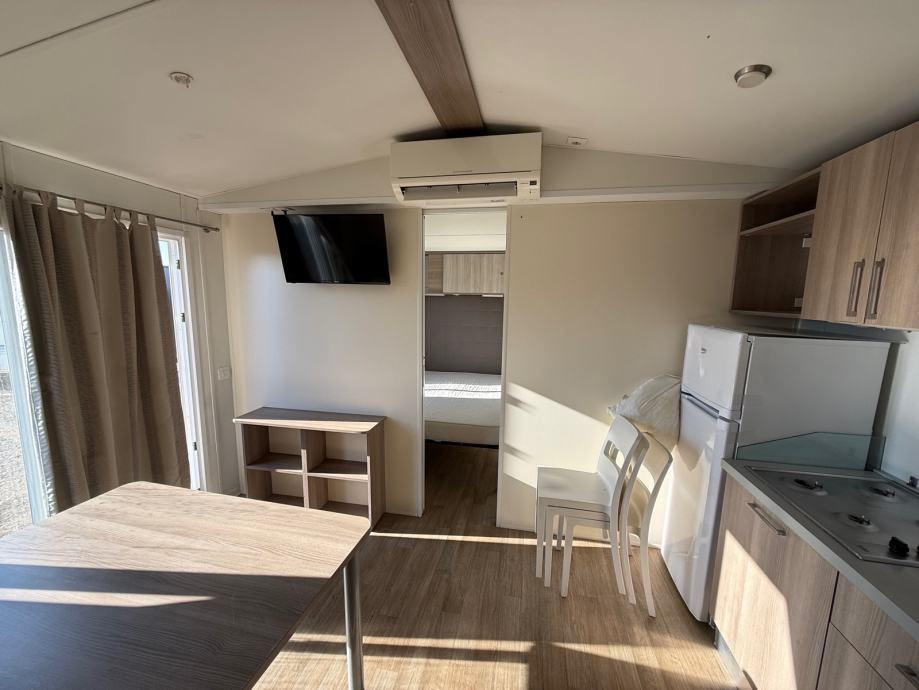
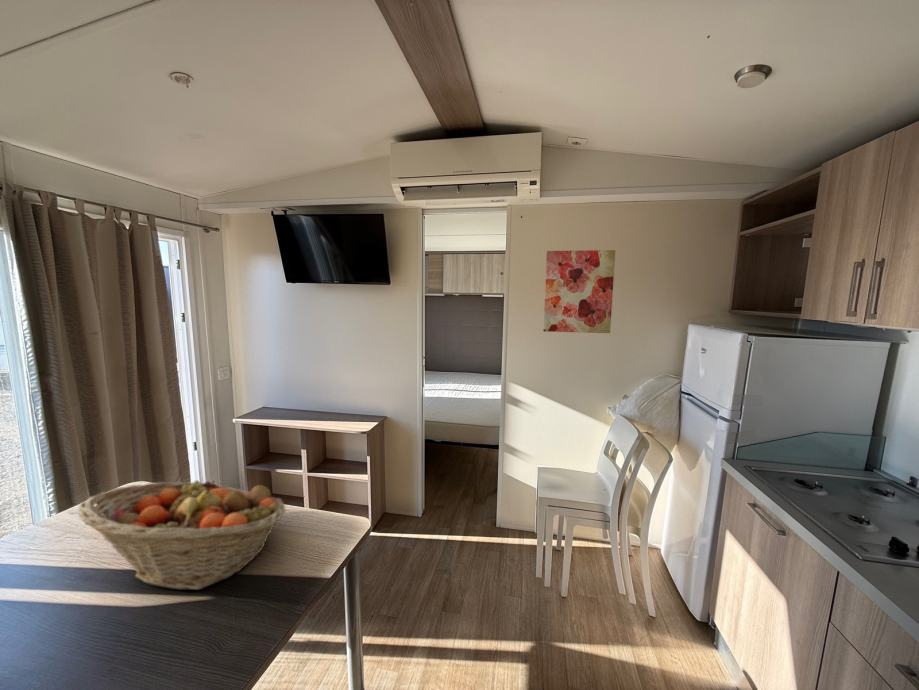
+ fruit basket (192, 518)
+ wall art (578, 292)
